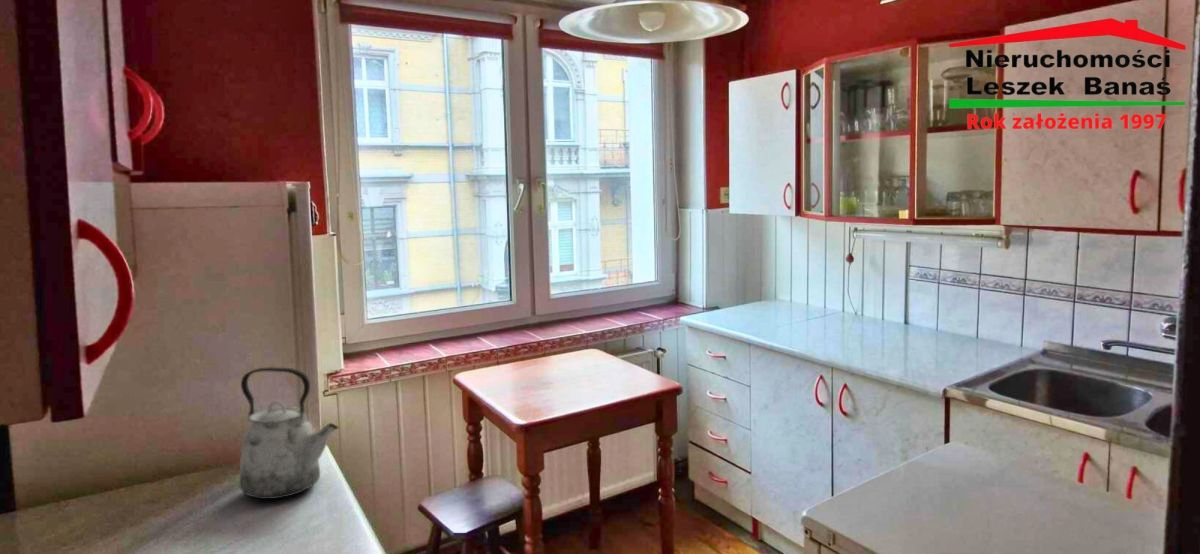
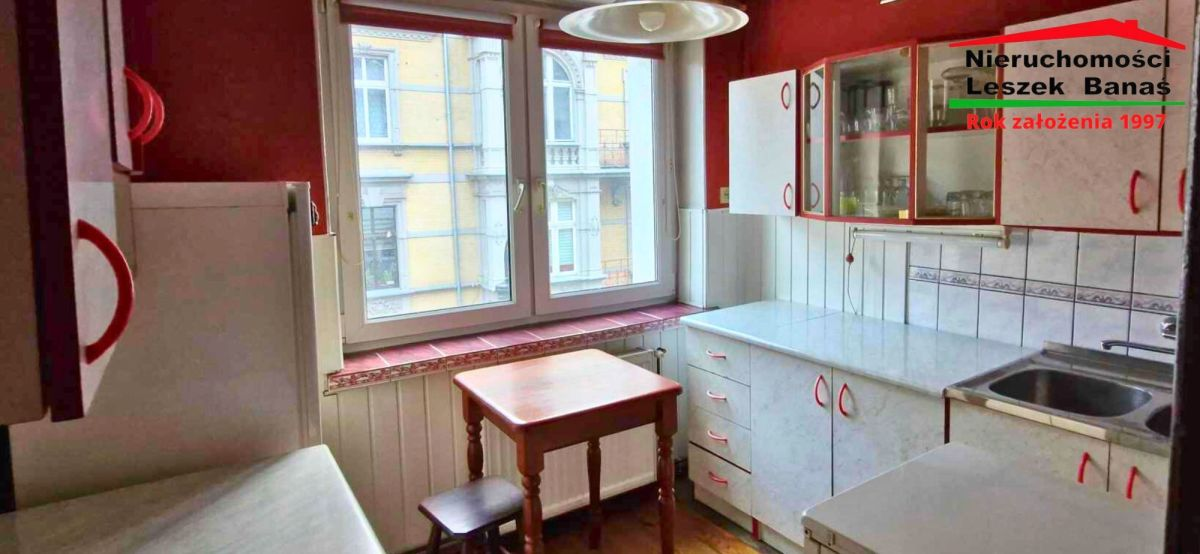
- kettle (290, 429)
